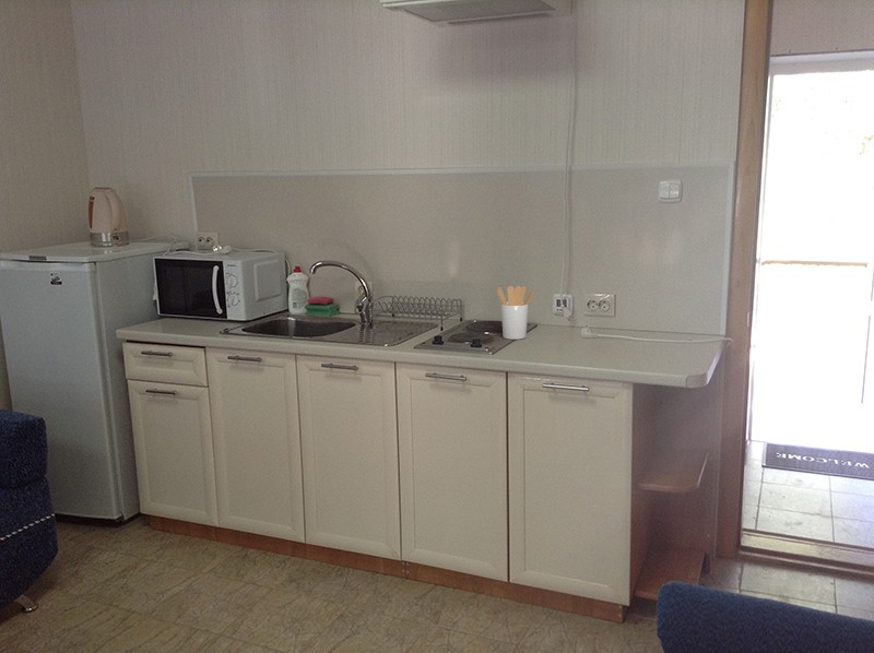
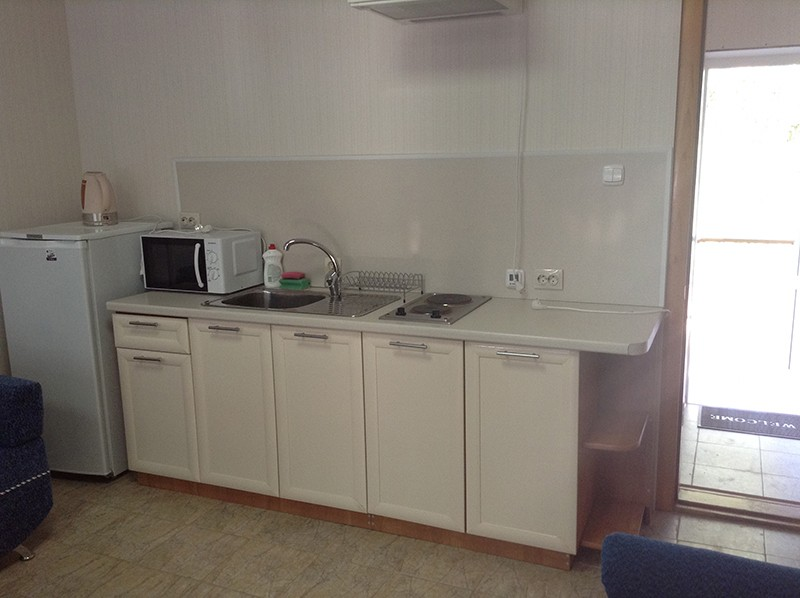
- utensil holder (515, 310)
